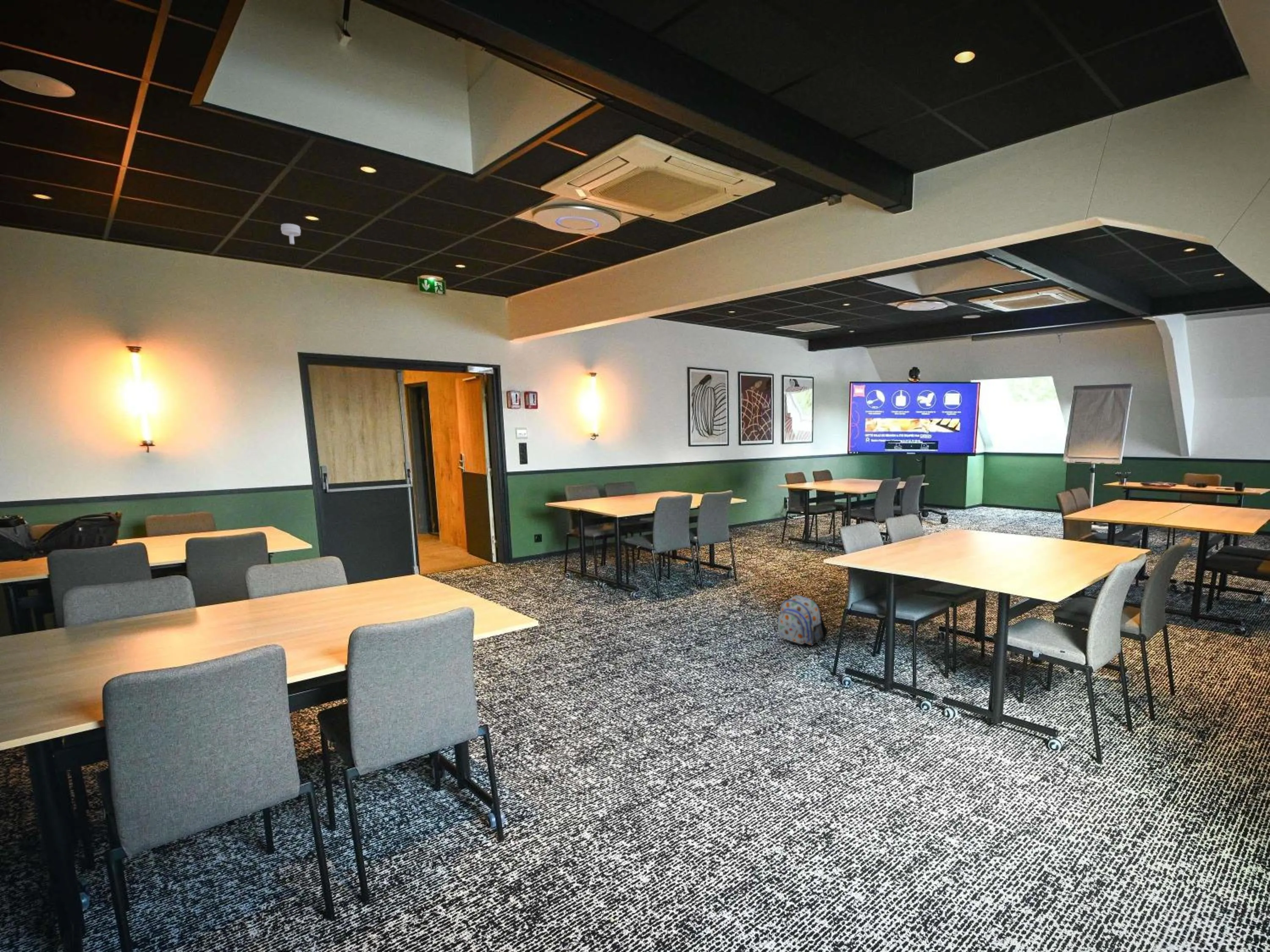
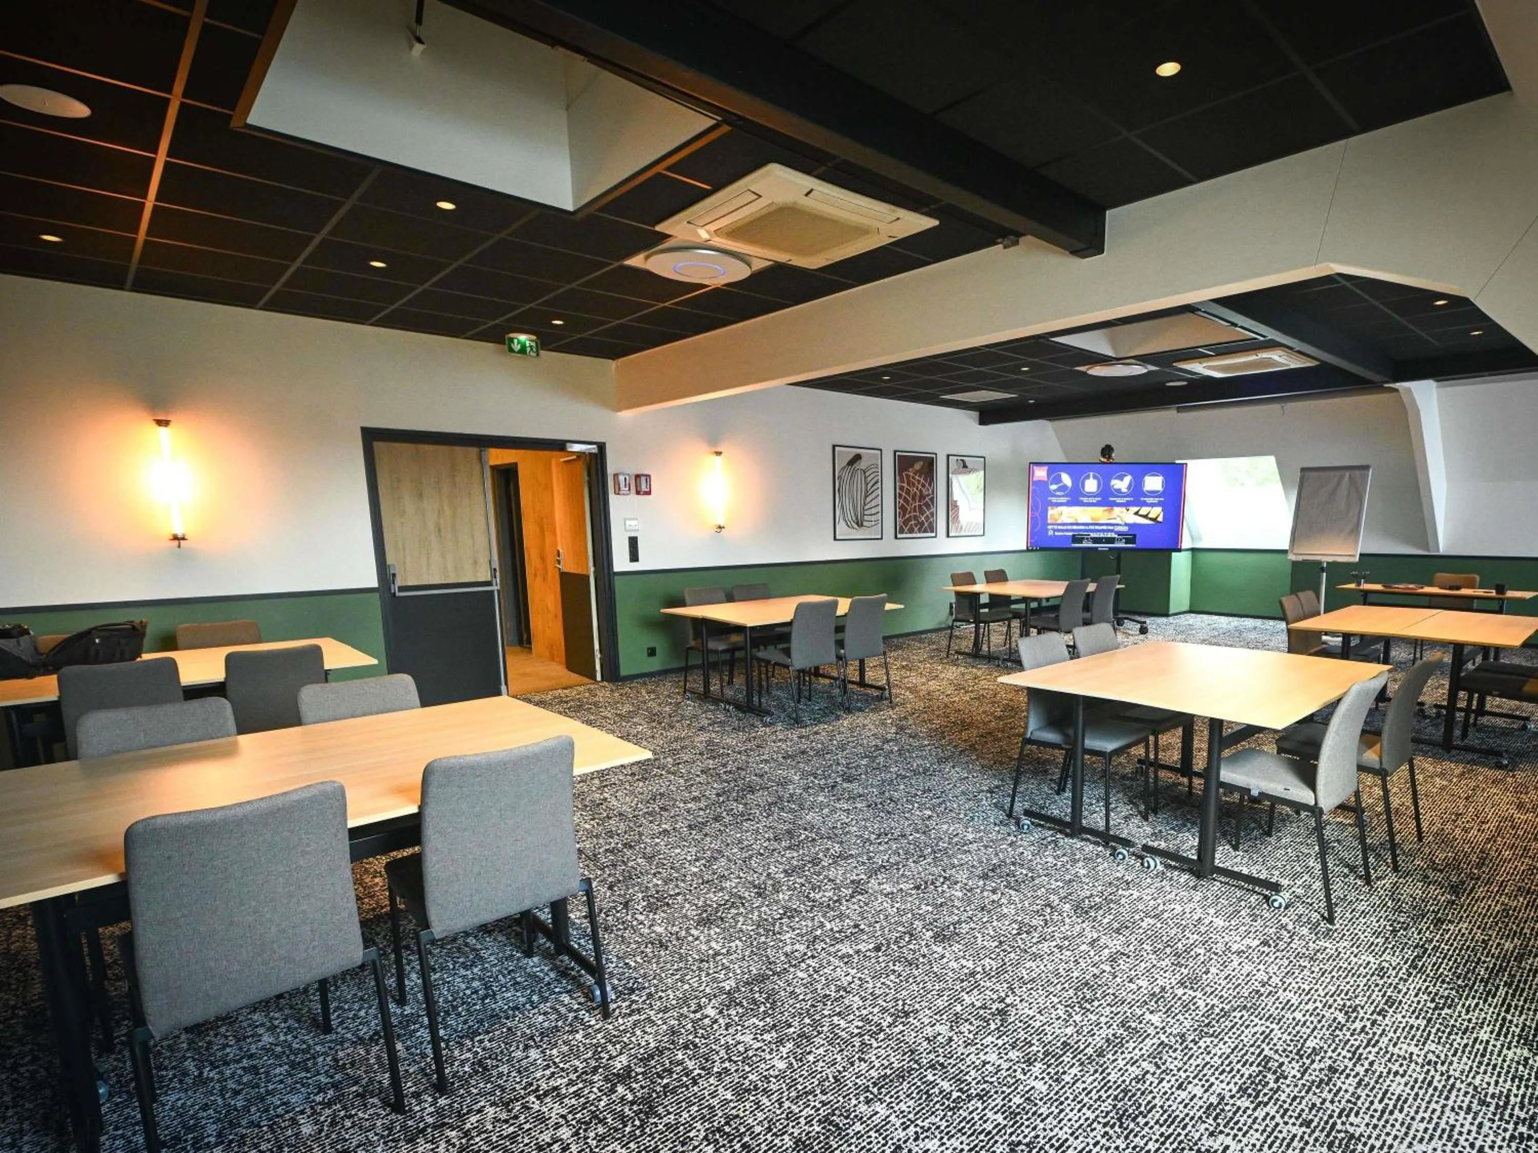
- backpack (798, 619)
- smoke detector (291, 235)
